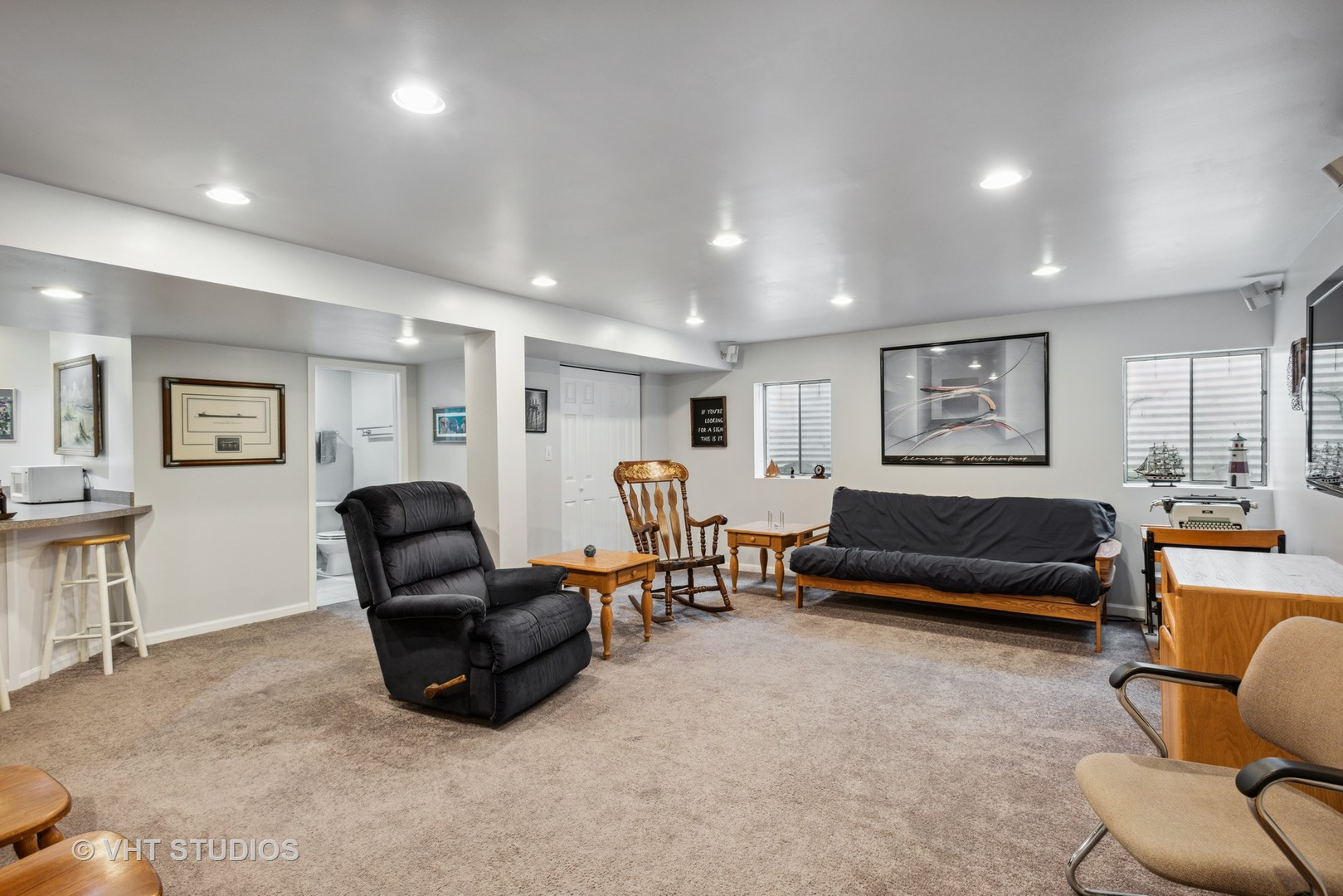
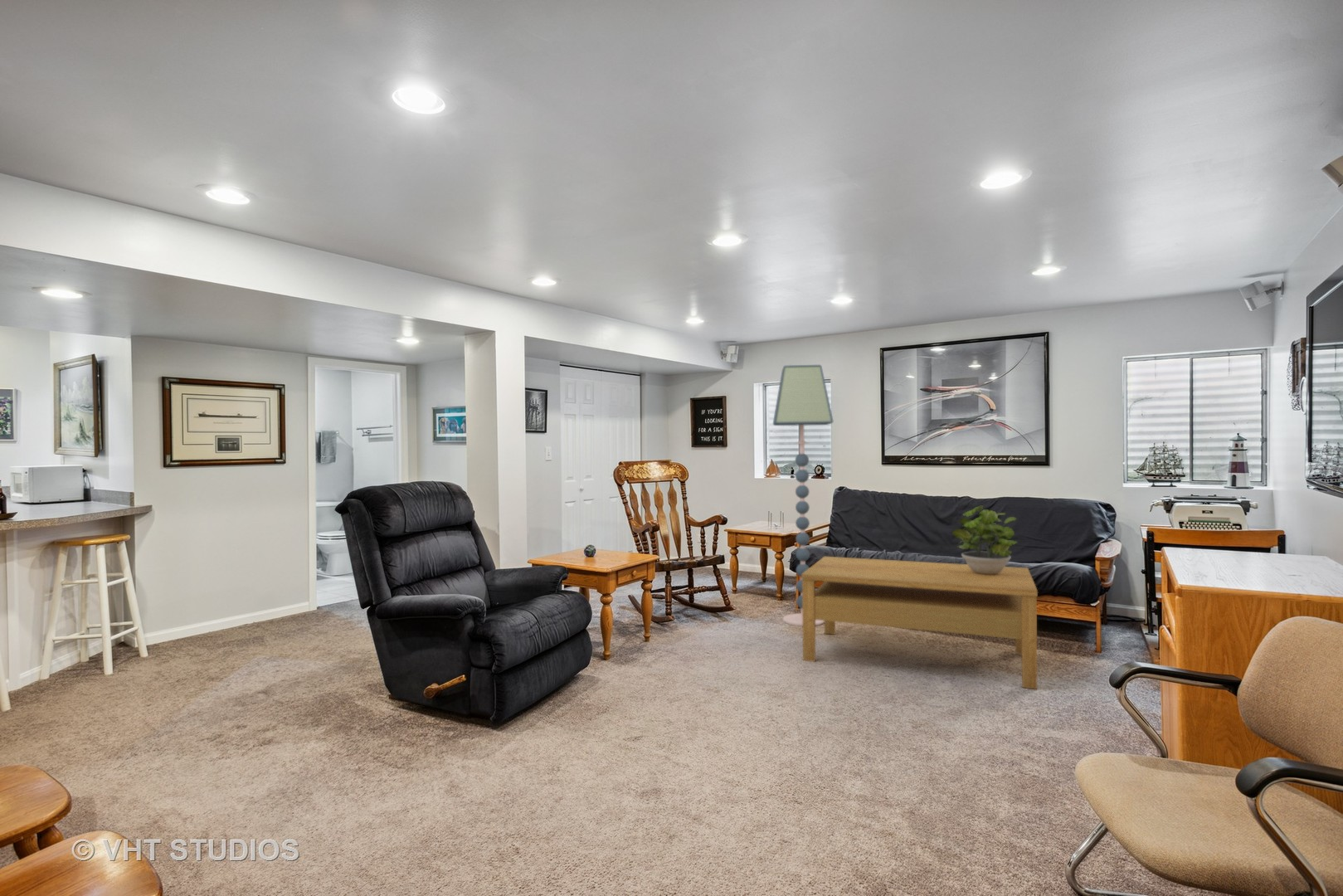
+ floor lamp (802, 494)
+ coffee table (917, 614)
+ potted plant (983, 538)
